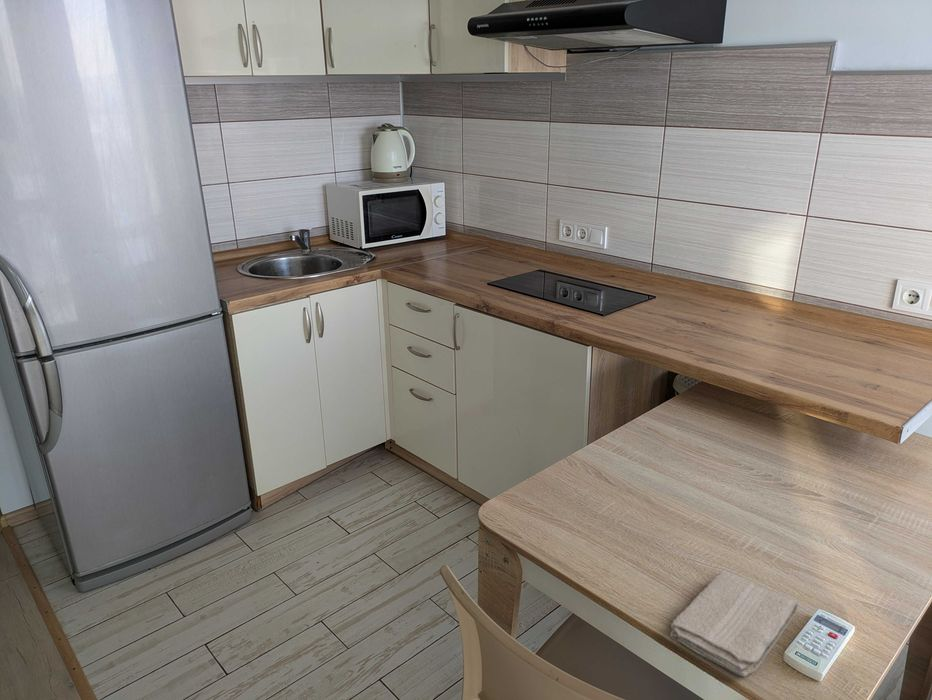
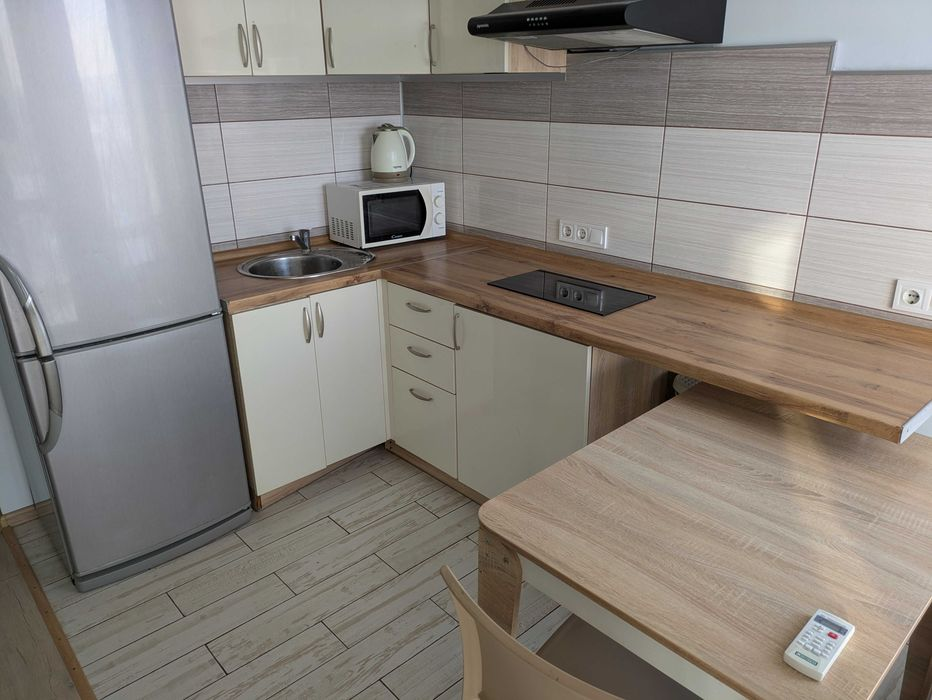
- washcloth (734, 617)
